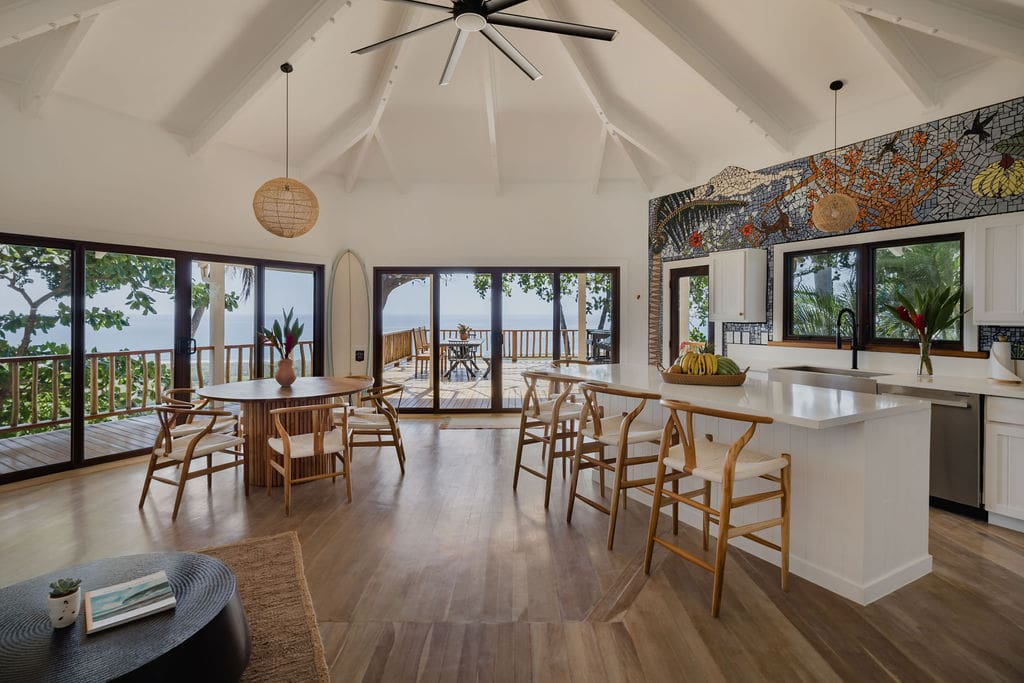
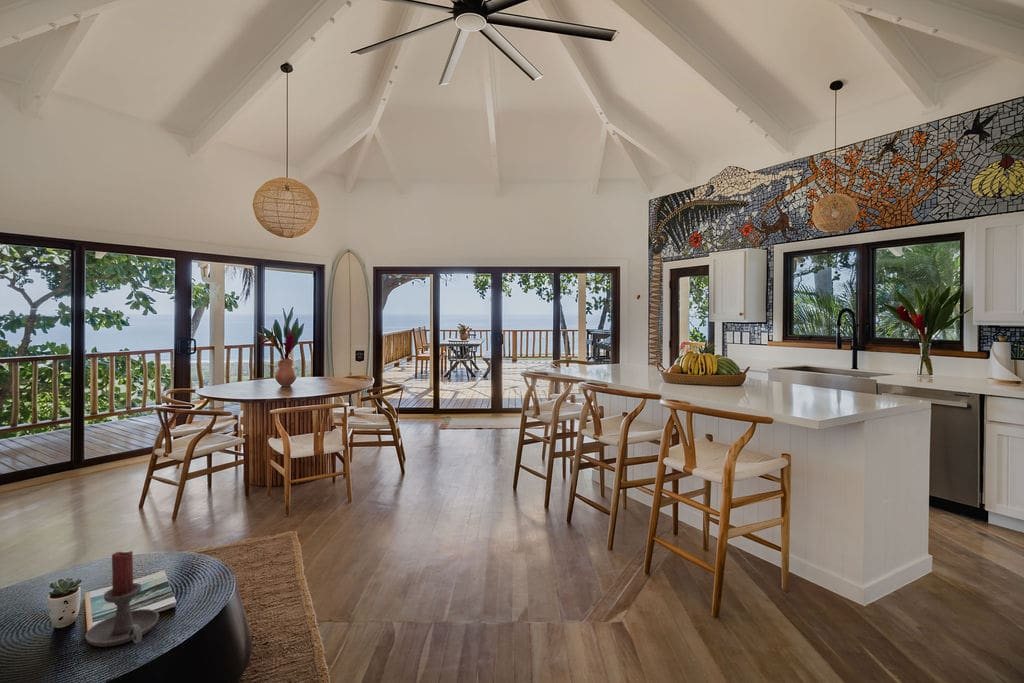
+ candle holder (125, 594)
